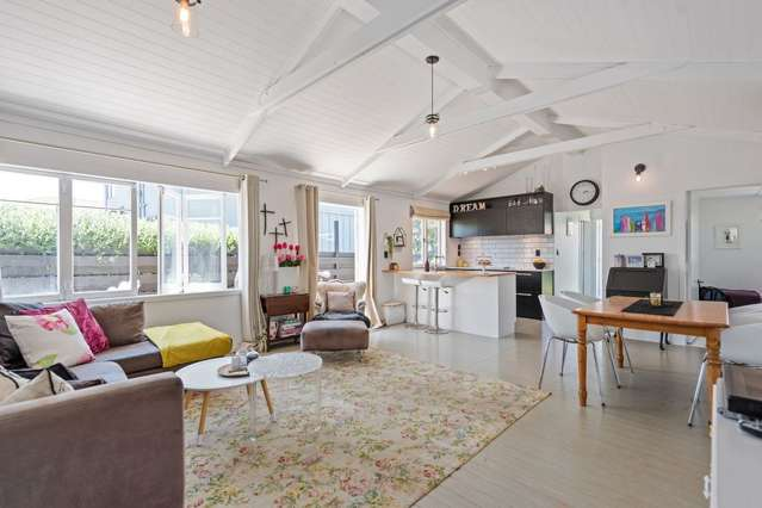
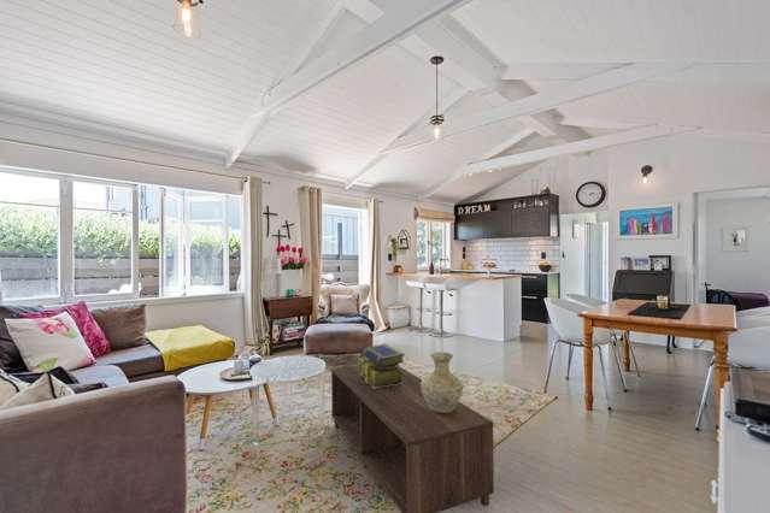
+ stack of books (382, 364)
+ coffee table (396, 424)
+ vase (441, 381)
